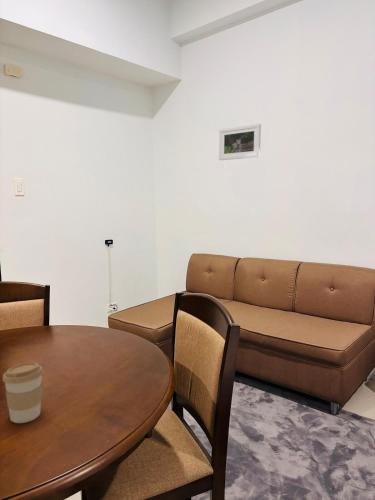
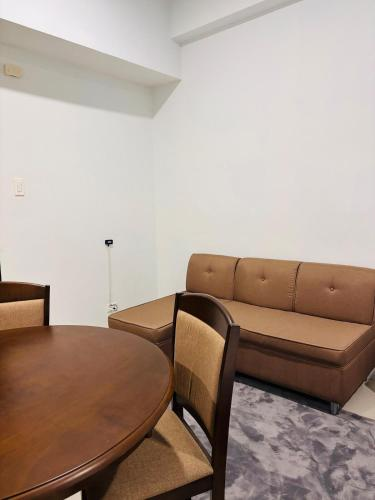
- coffee cup (24, 390)
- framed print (239, 142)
